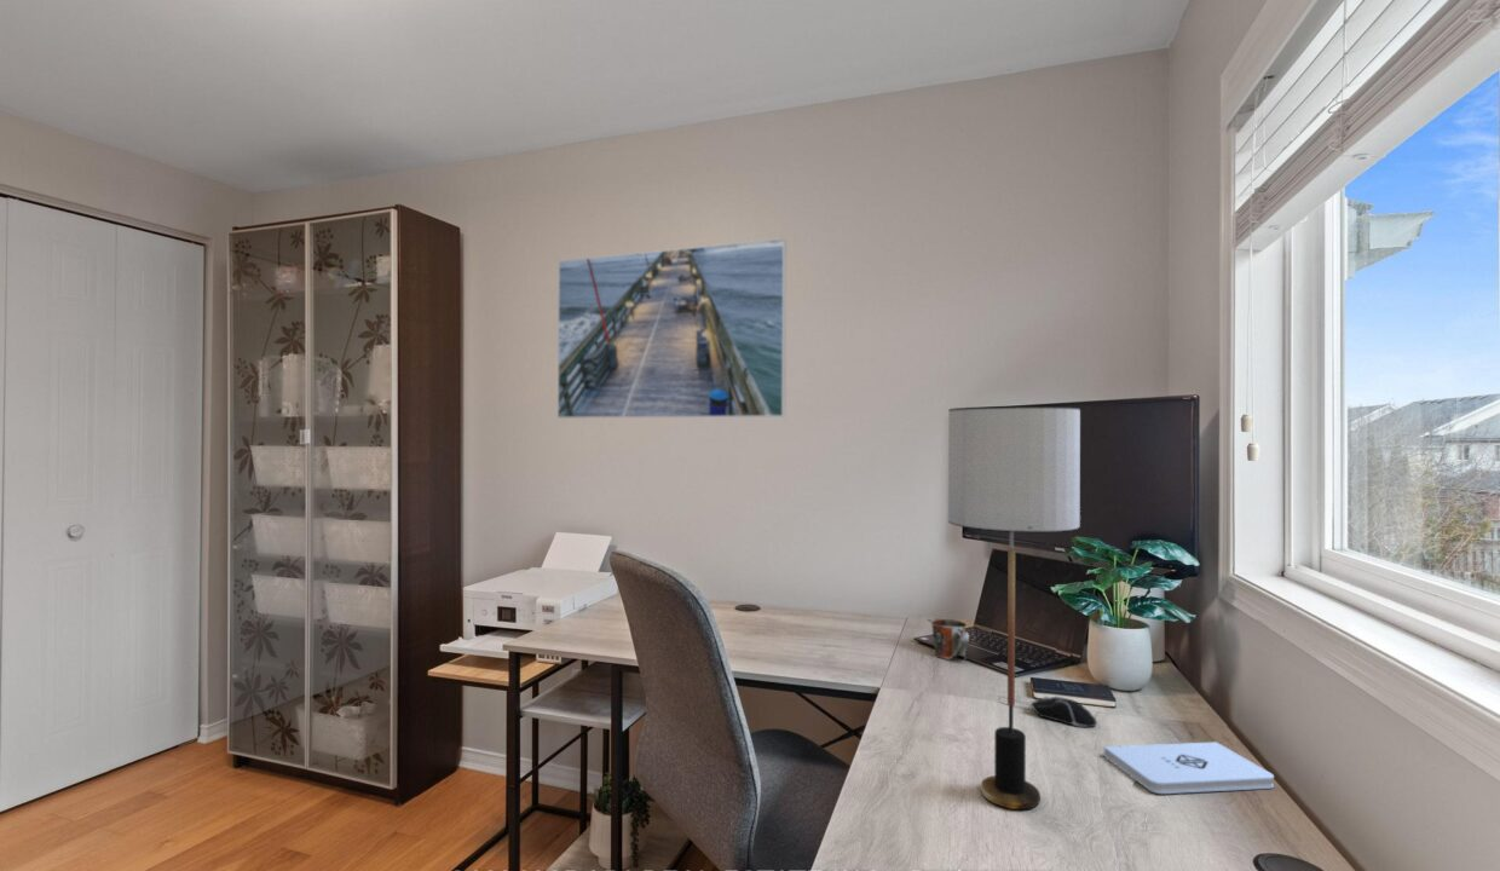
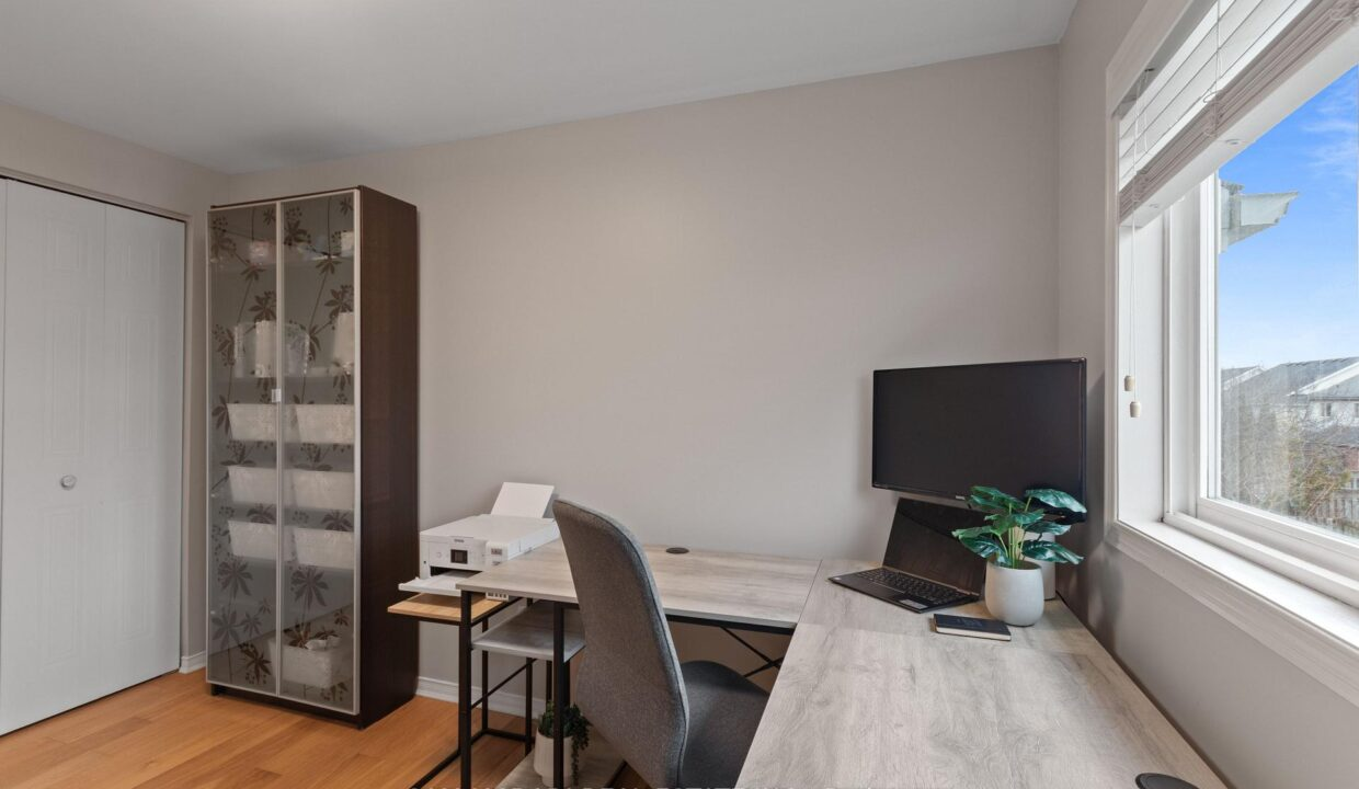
- mug (951, 640)
- notepad (1187, 766)
- computer mouse (1044, 702)
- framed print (665, 334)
- table lamp (1011, 601)
